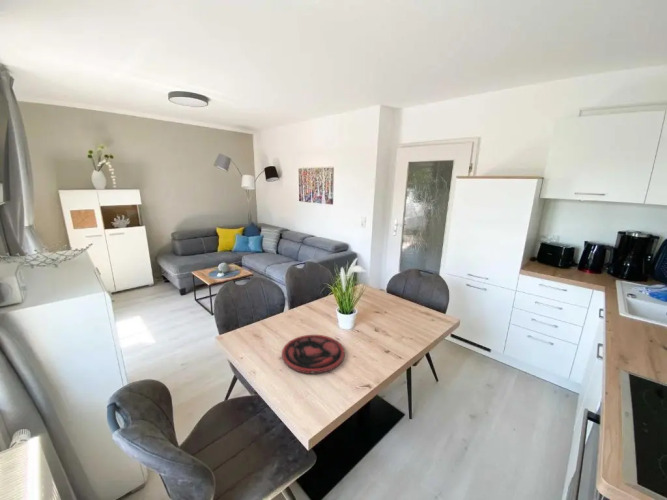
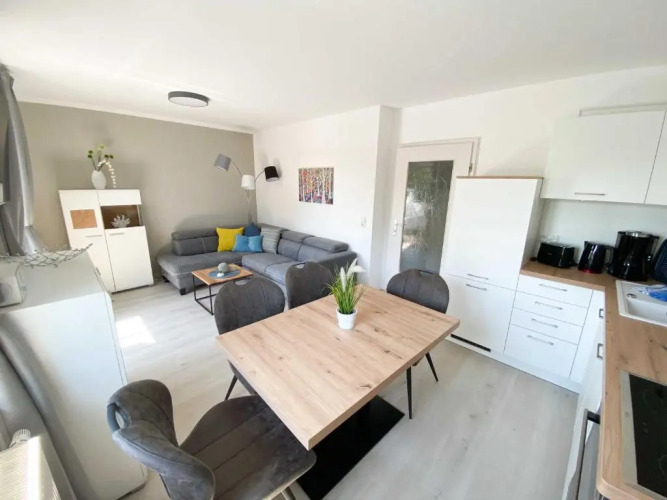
- plate (313, 351)
